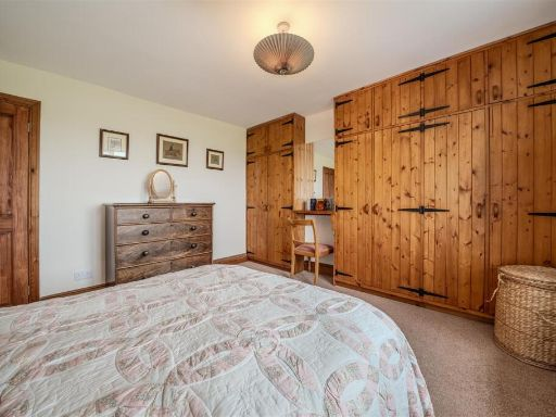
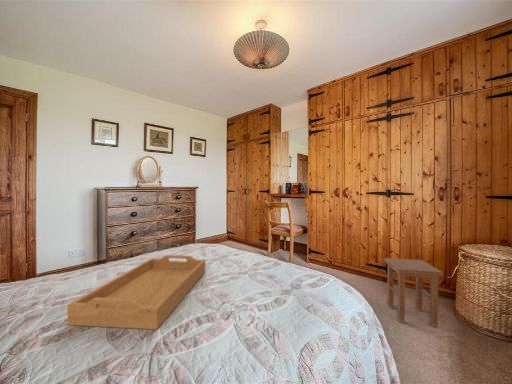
+ serving tray (153, 281)
+ stool (416, 289)
